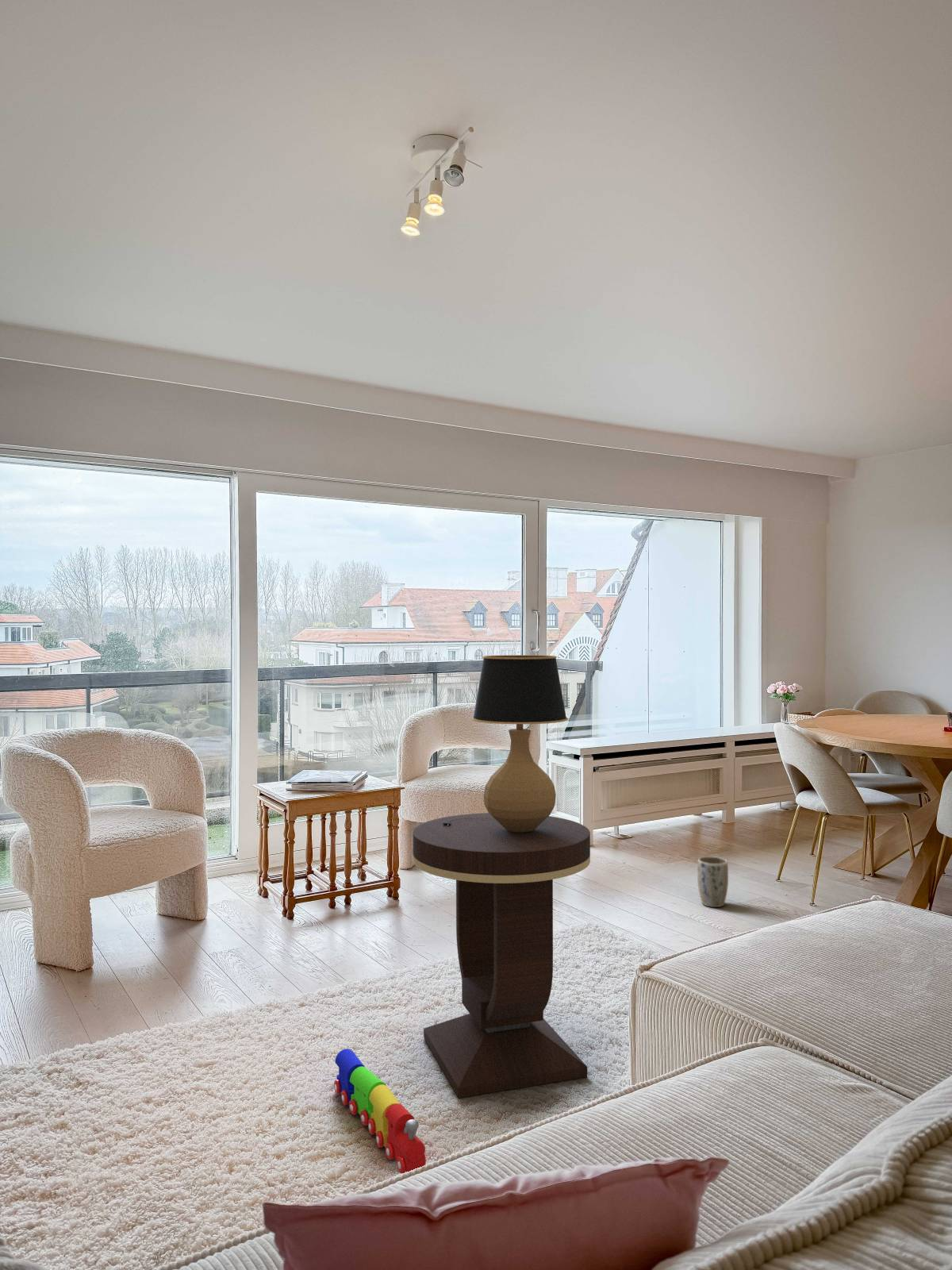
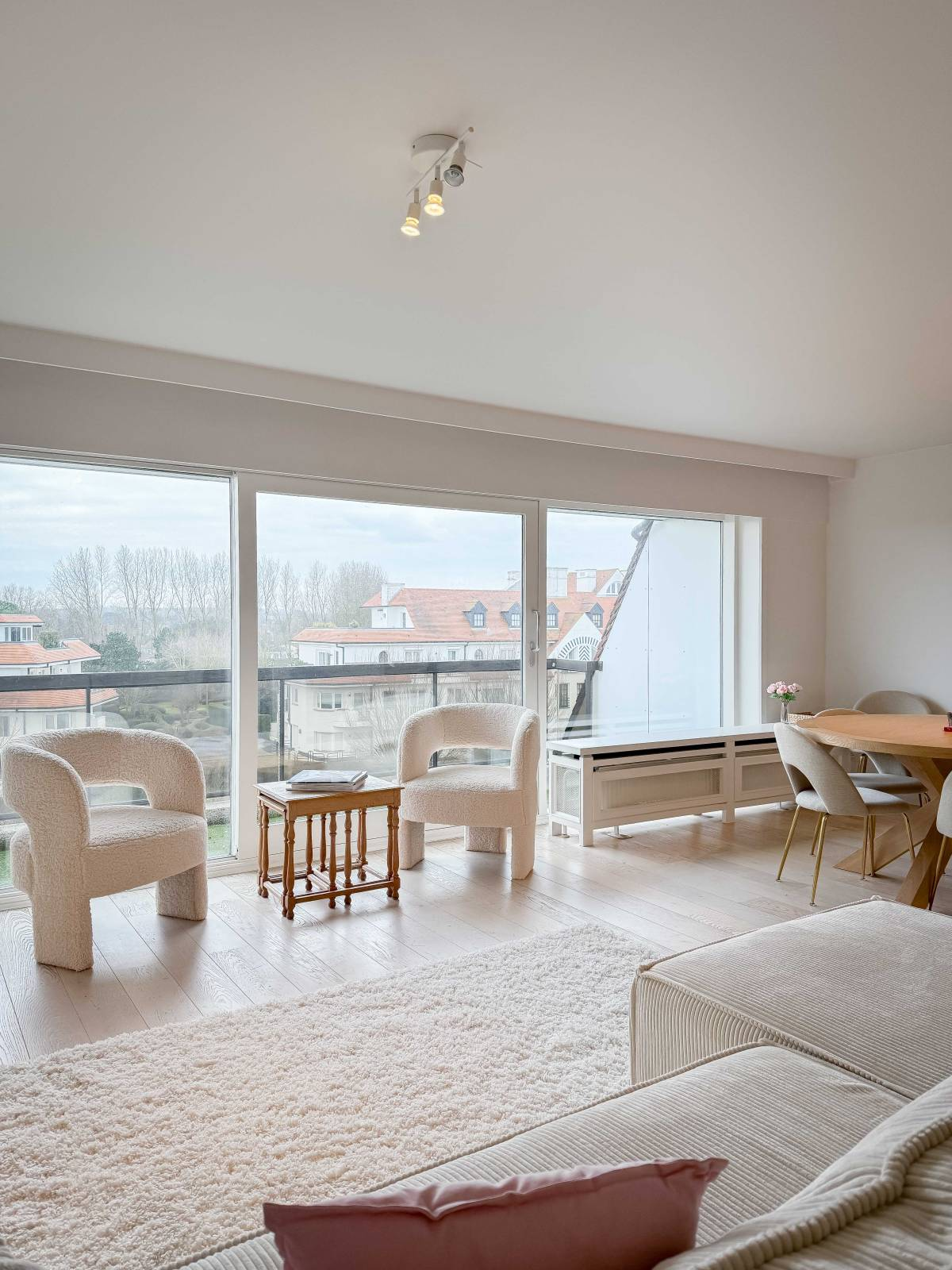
- table lamp (512, 741)
- plant pot (712, 882)
- side table (501, 943)
- toy train (377, 1104)
